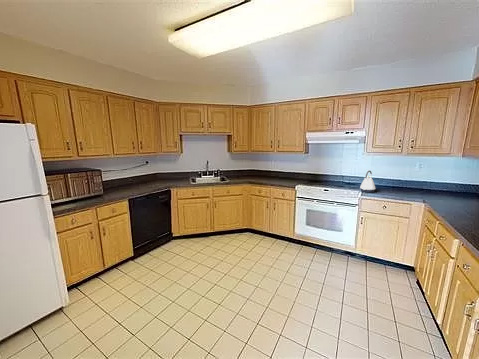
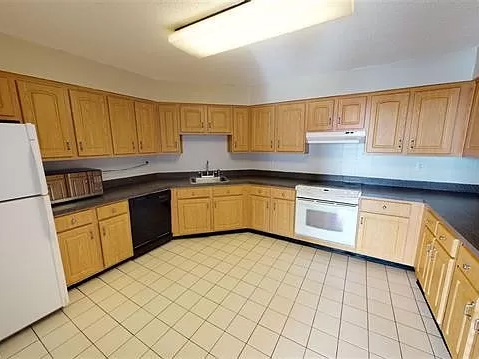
- kettle (368, 180)
